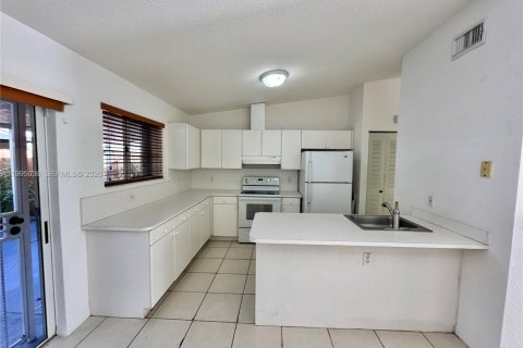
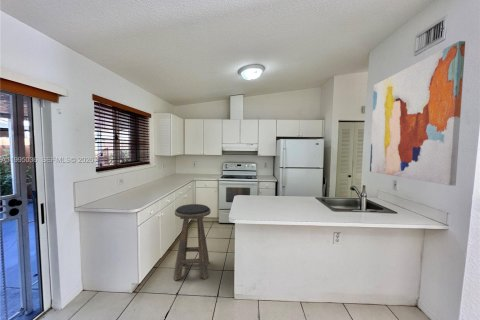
+ stool (187, 237)
+ wall art (405, 123)
